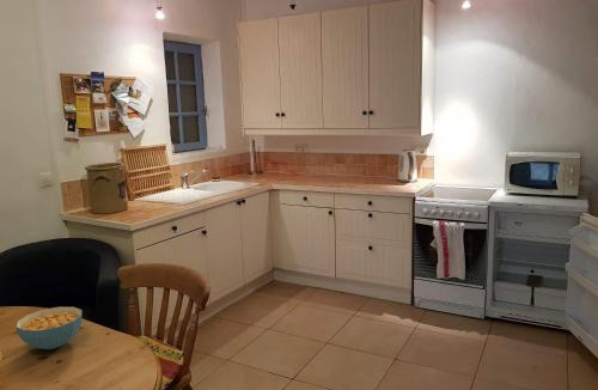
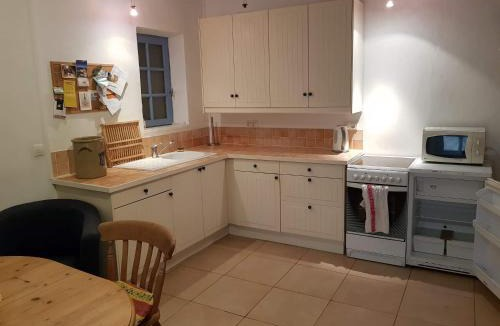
- cereal bowl (51, 331)
